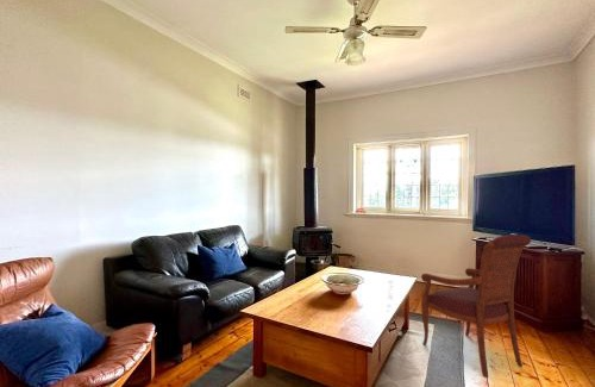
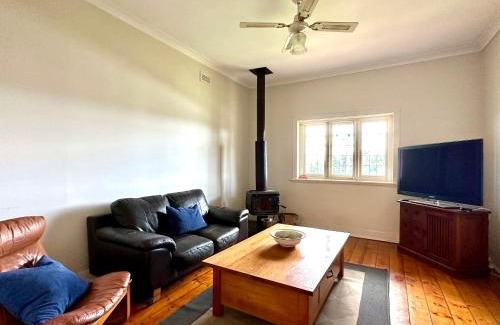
- armchair (470, 291)
